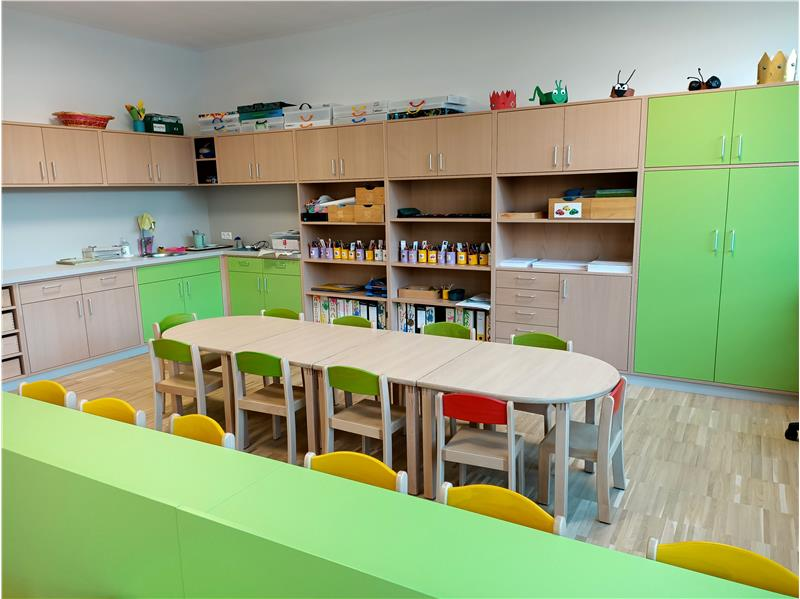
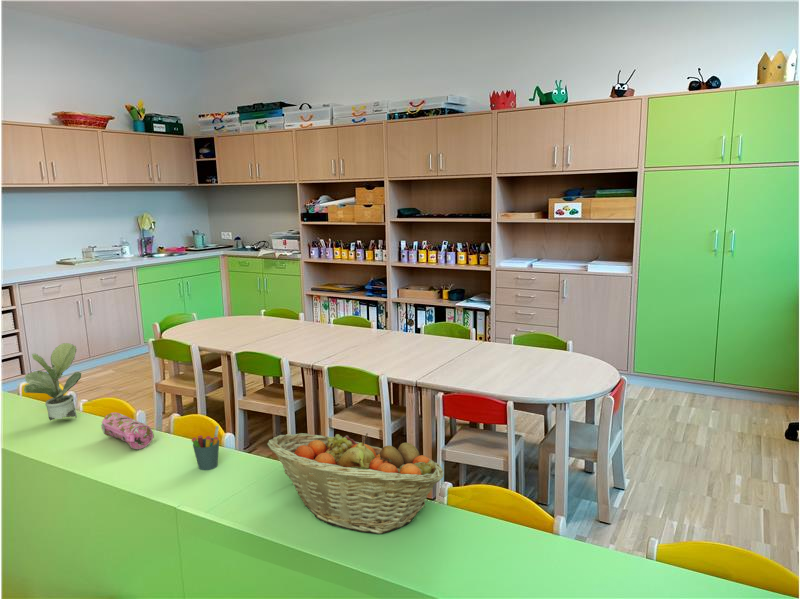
+ pencil case (127, 430)
+ fruit basket (355, 469)
+ pen holder (206, 448)
+ potted plant (50, 386)
